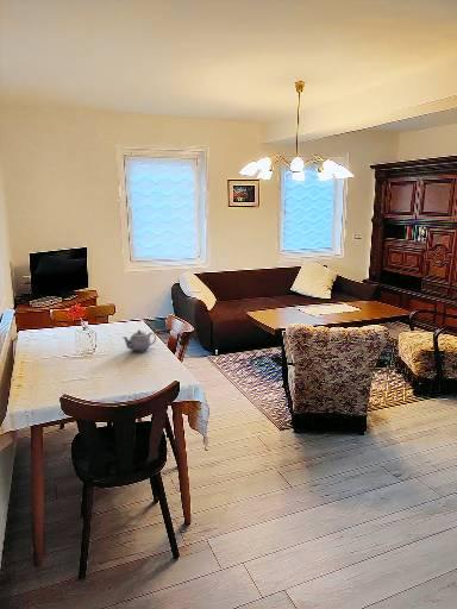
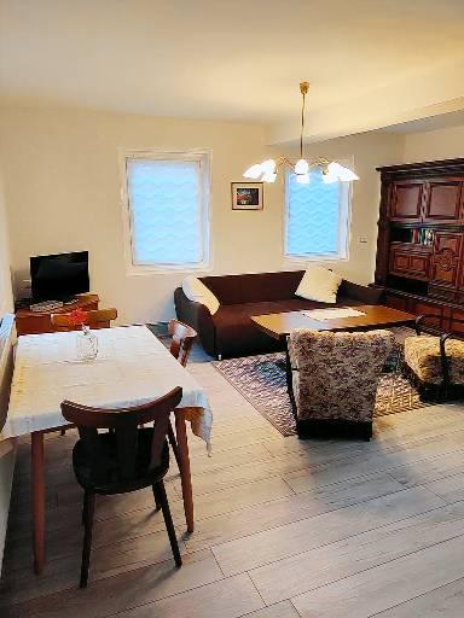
- teapot (139, 340)
